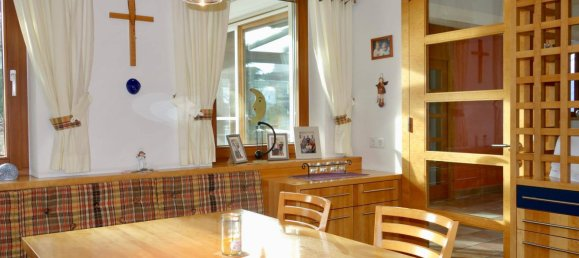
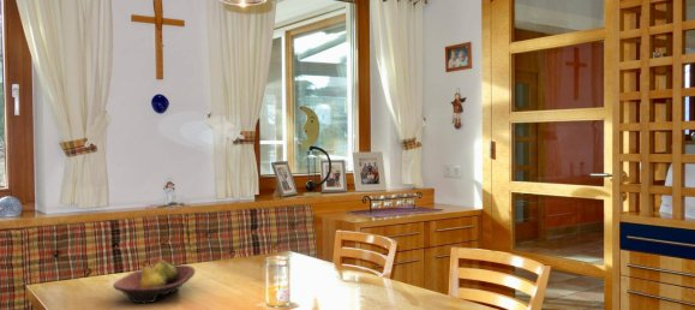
+ fruit bowl (156, 278)
